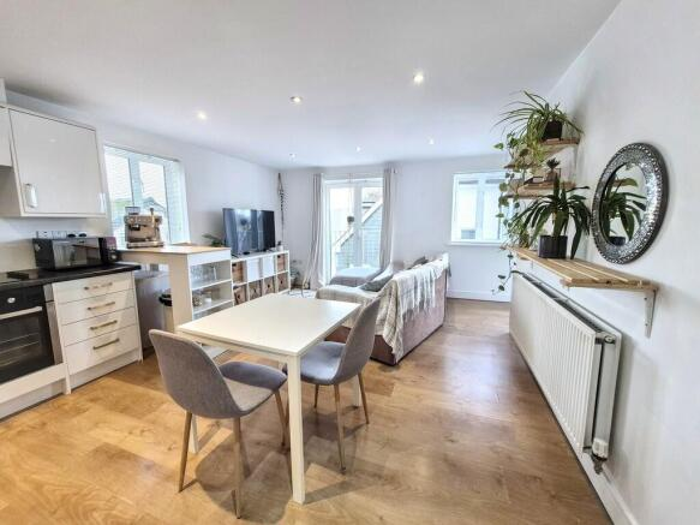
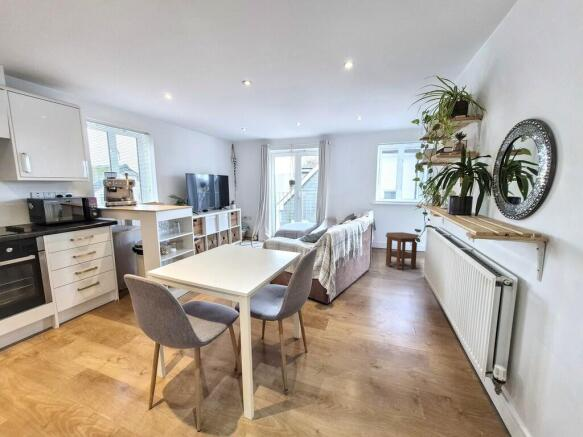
+ side table (400, 250)
